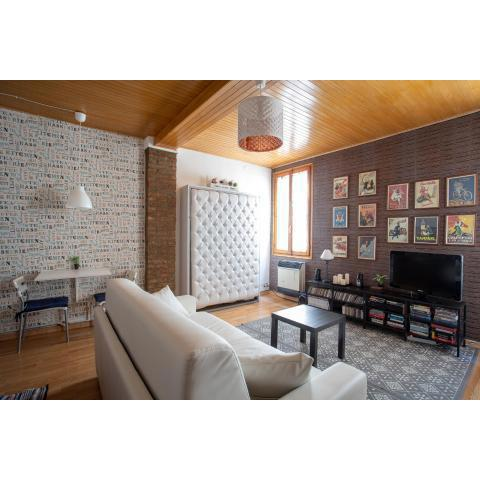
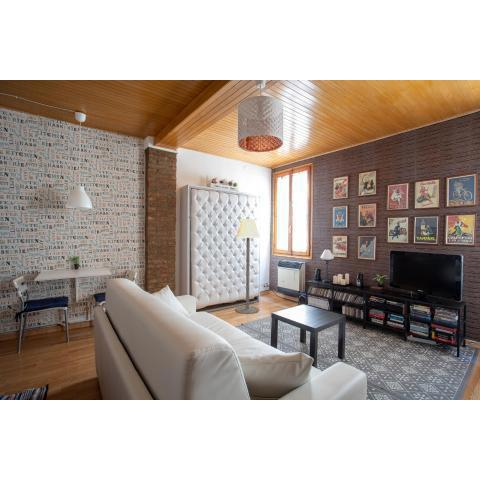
+ floor lamp (247, 264)
